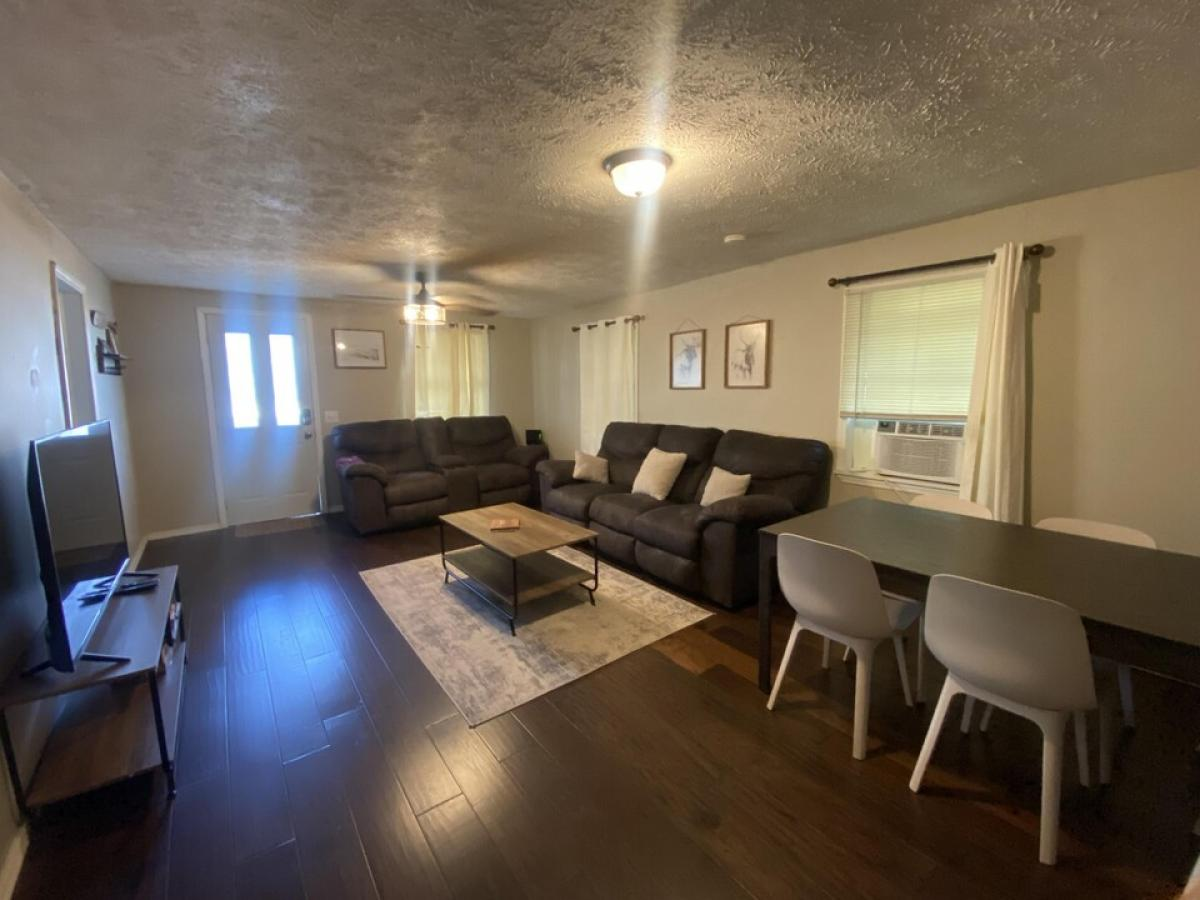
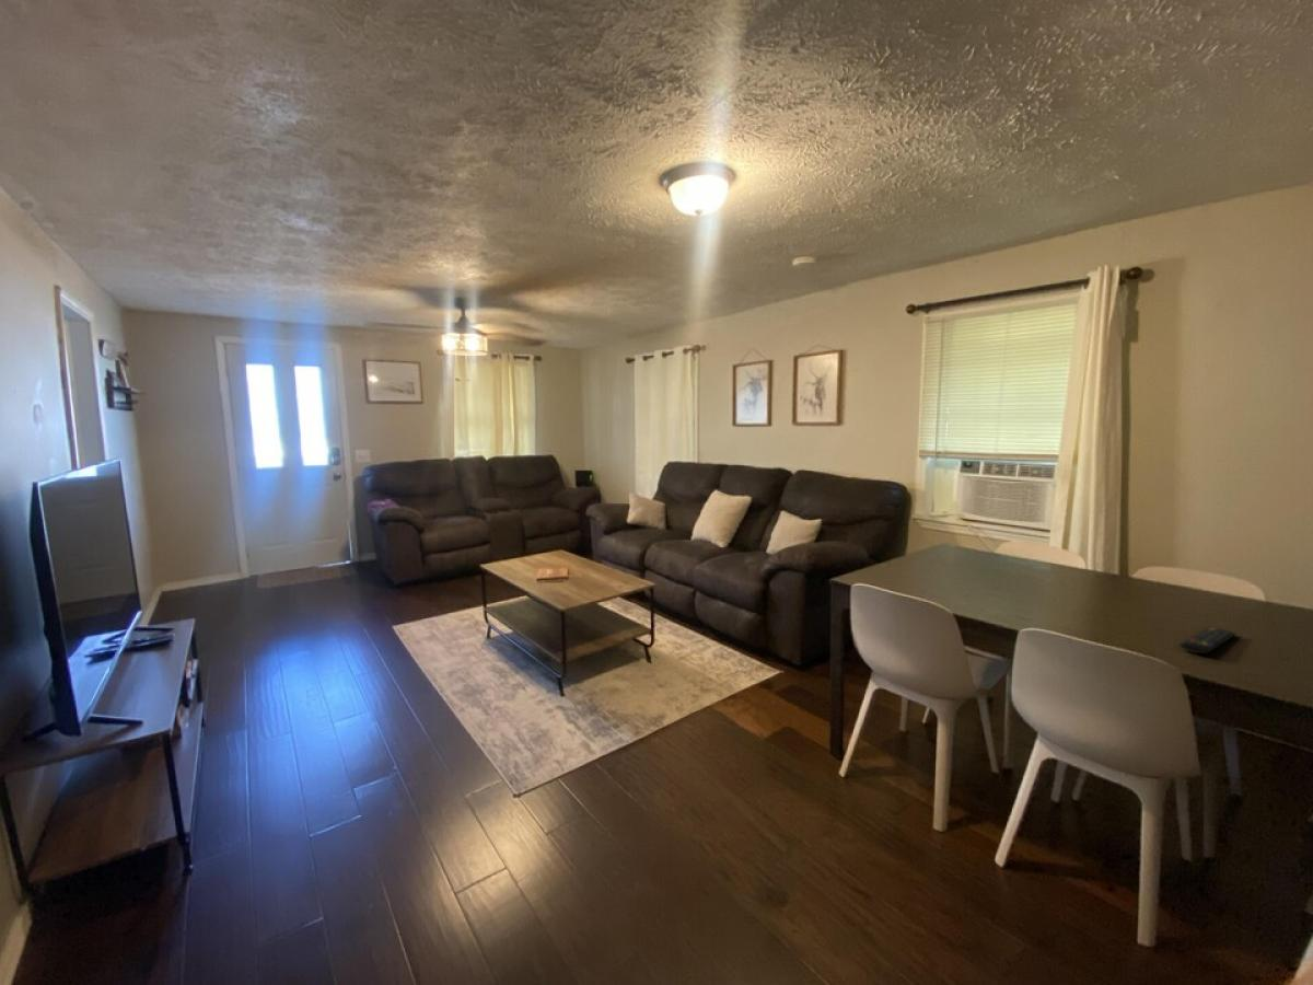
+ remote control (1208, 639)
